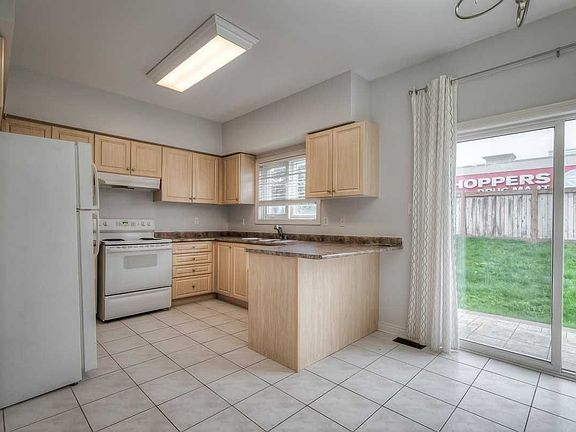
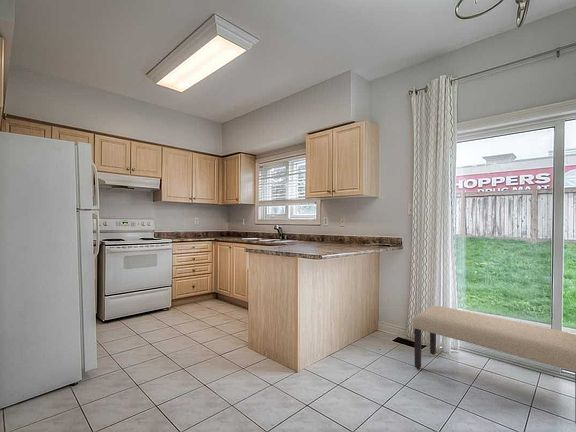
+ bench (493, 349)
